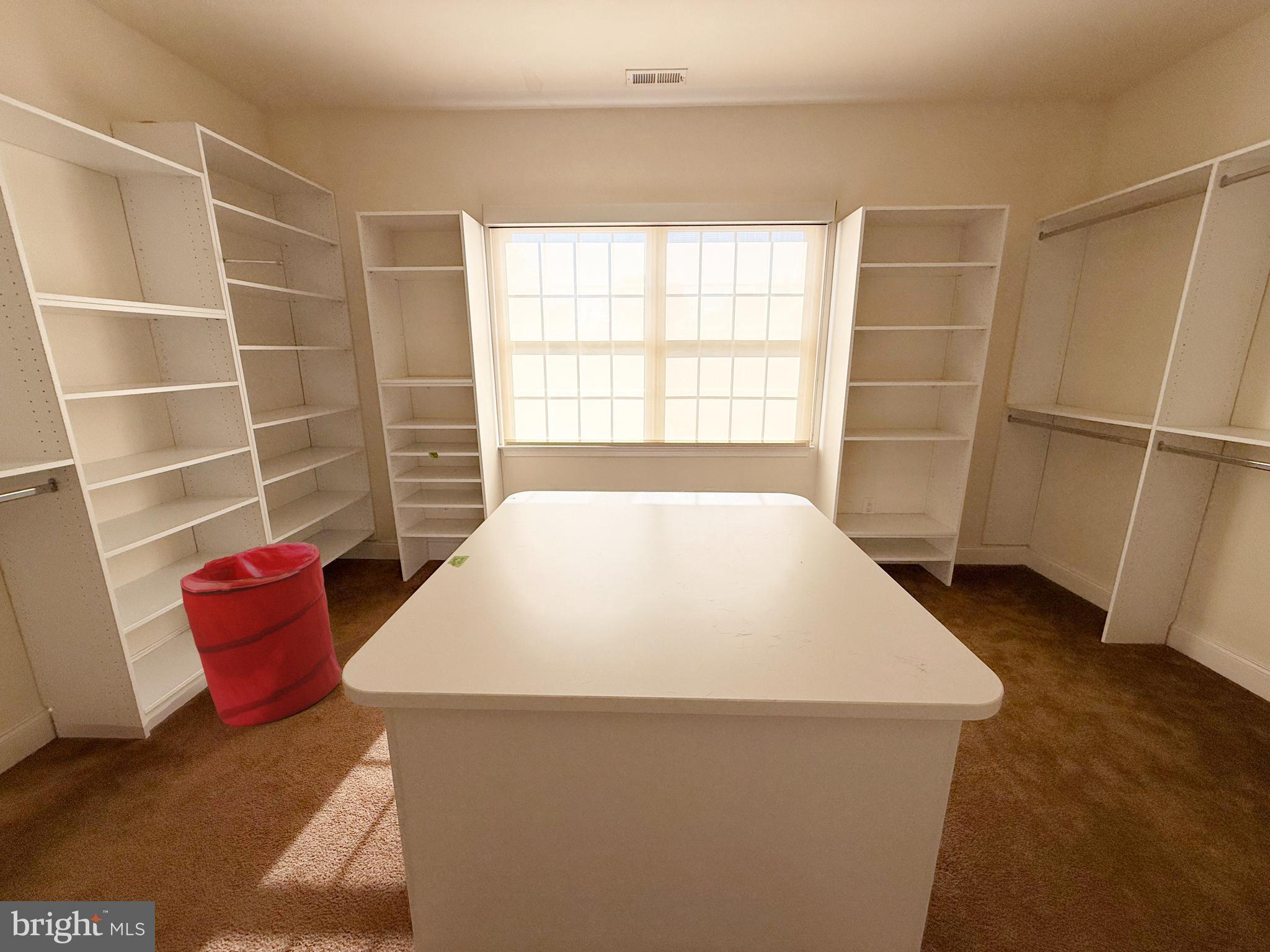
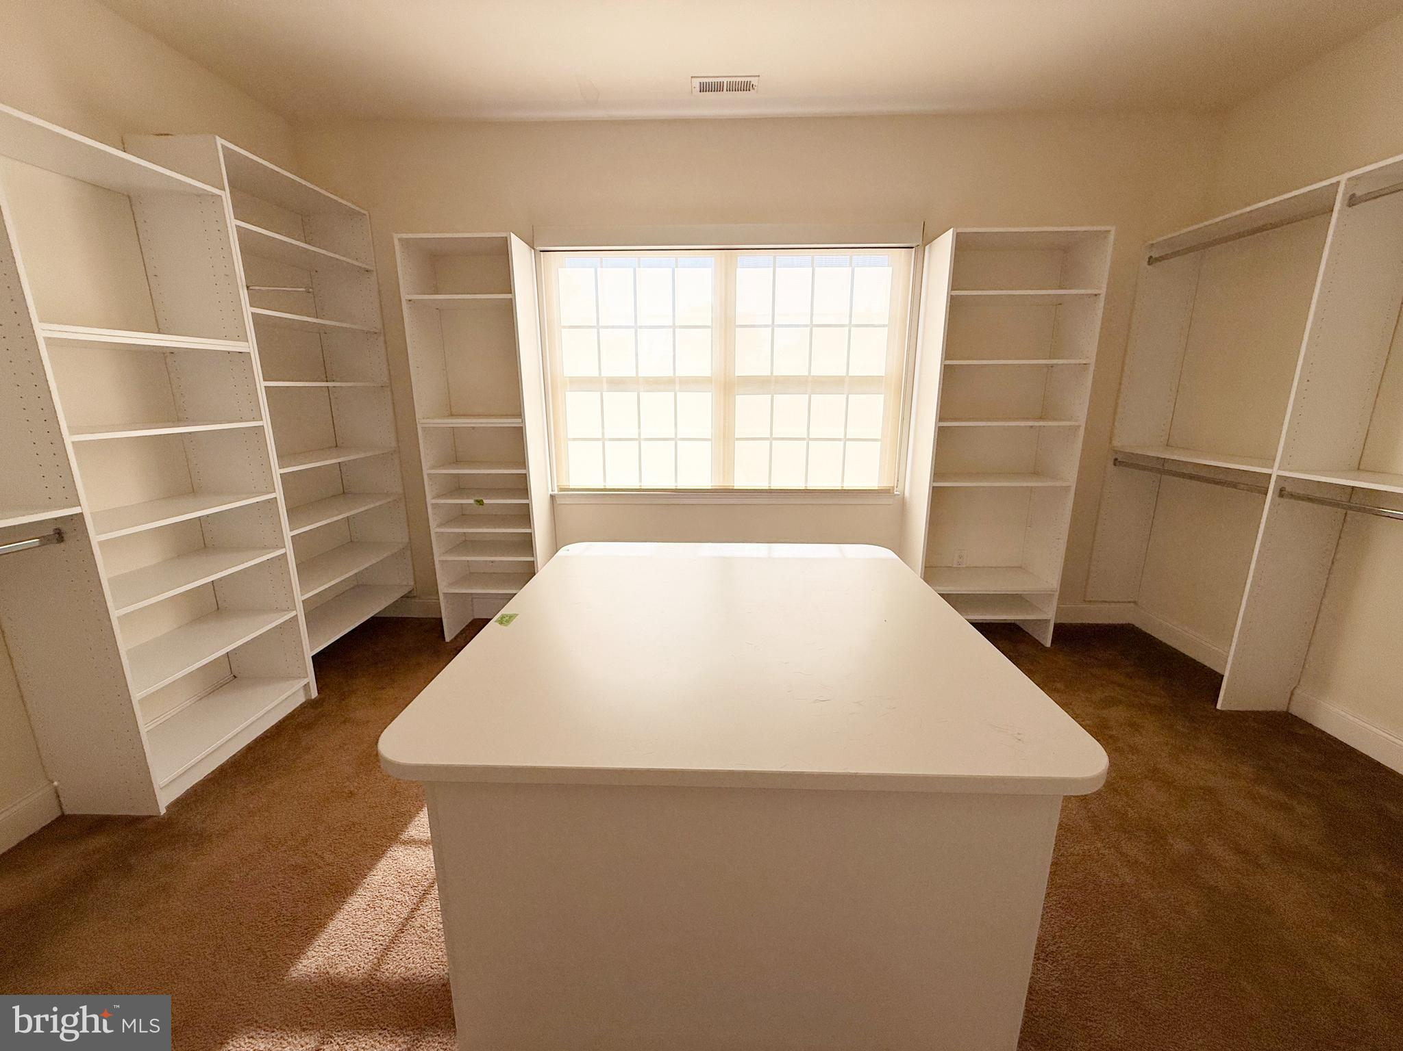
- laundry hamper (265, 627)
